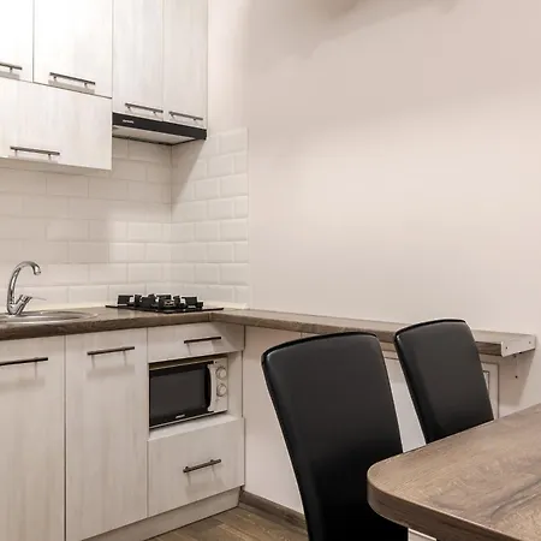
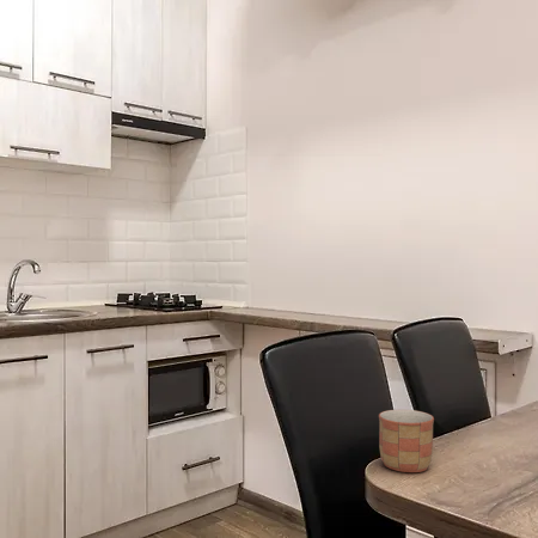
+ mug (408, 439)
